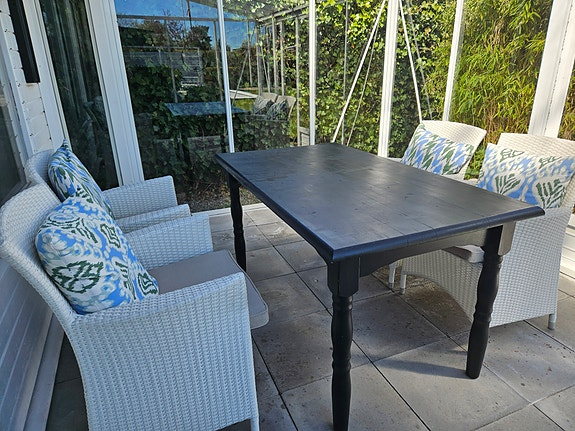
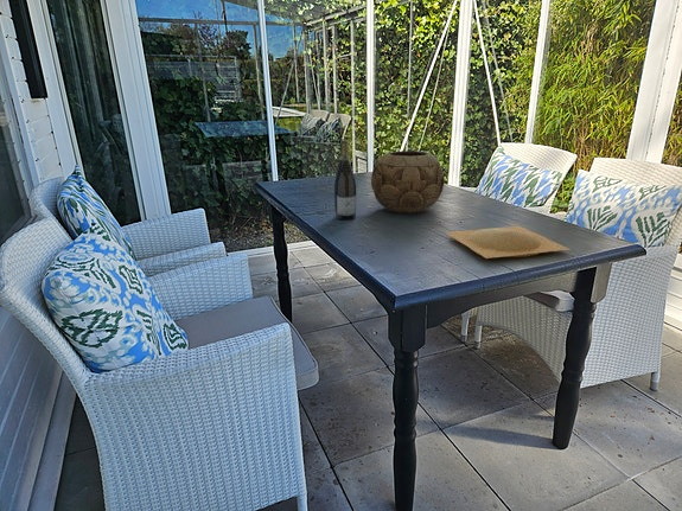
+ wine bottle (344, 179)
+ decorative bowl (407, 181)
+ plate (504, 238)
